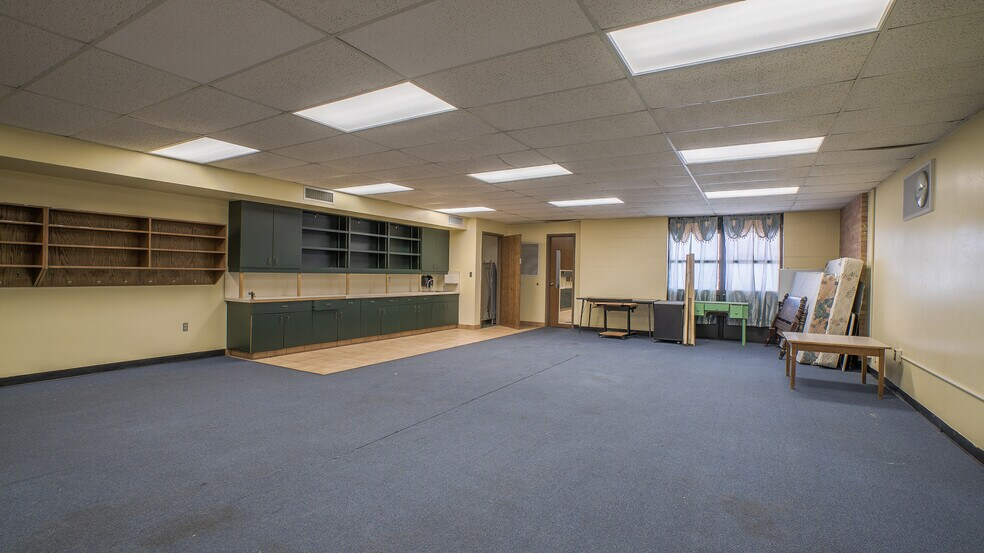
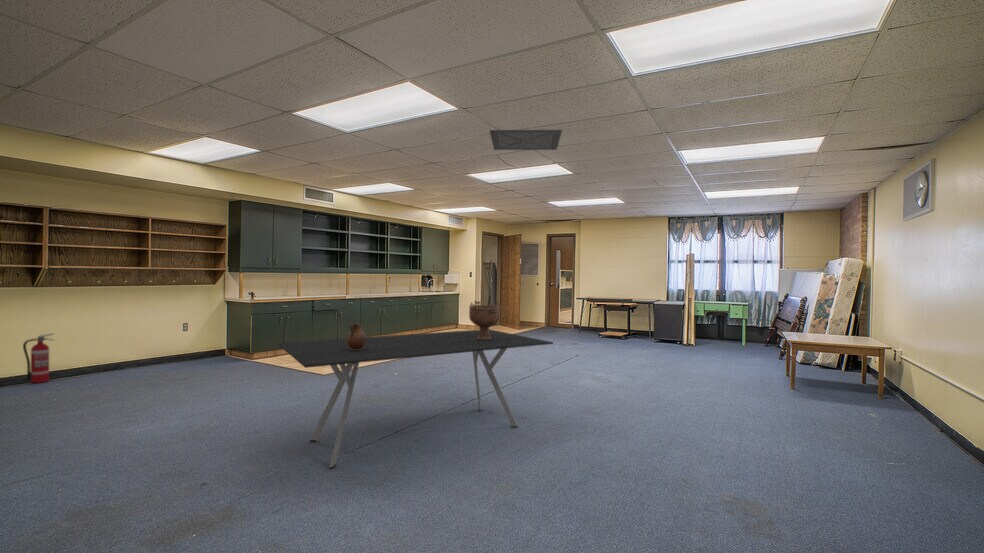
+ pitcher (356, 335)
+ decorative bowl (484, 319)
+ fire extinguisher (39, 358)
+ ceiling vent (525, 140)
+ dining table (420, 356)
